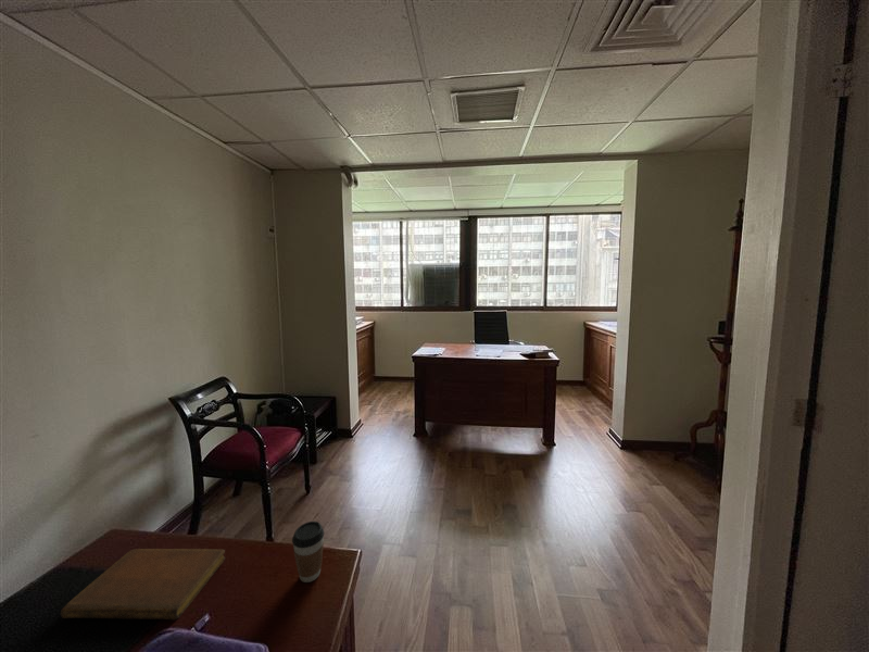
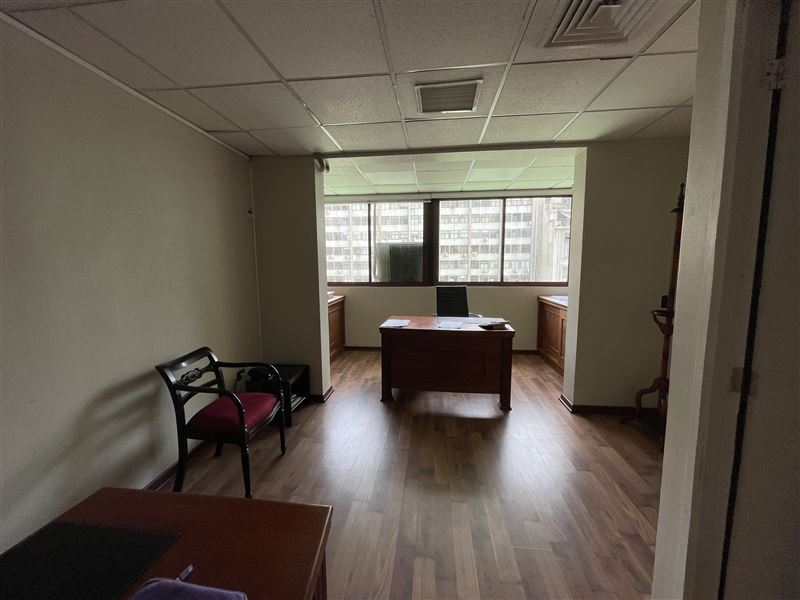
- coffee cup (308, 552)
- notebook (151, 580)
